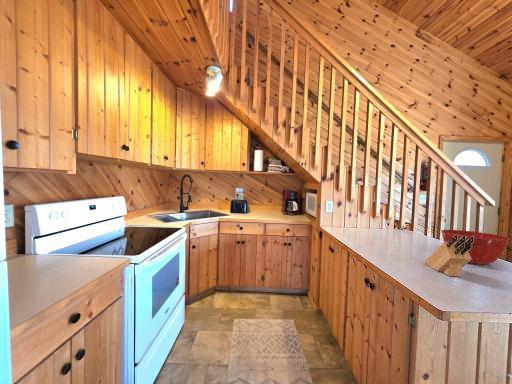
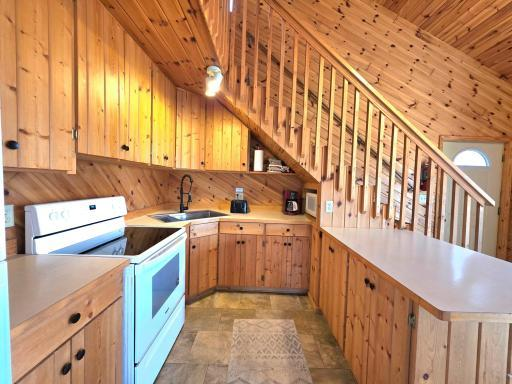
- knife block (448, 251)
- mixing bowl (472, 247)
